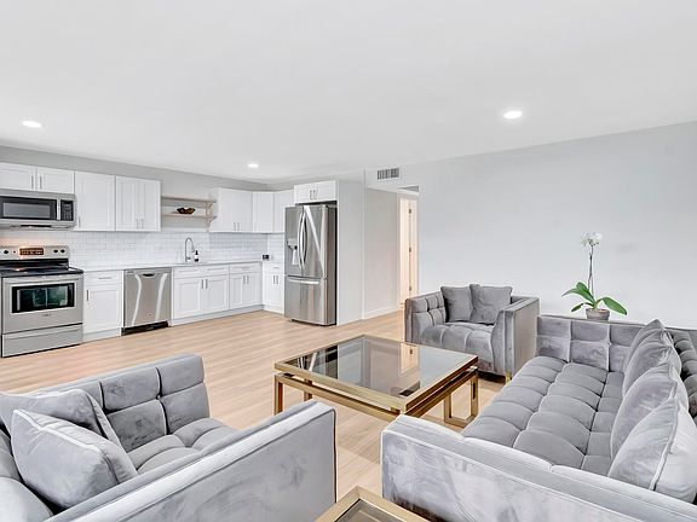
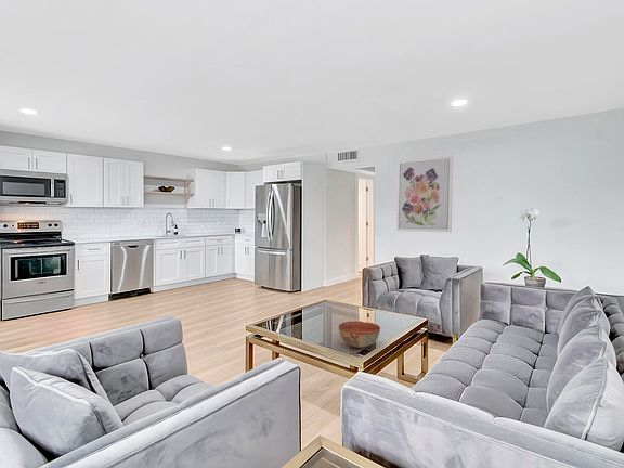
+ wall art (422, 195)
+ bowl (359, 335)
